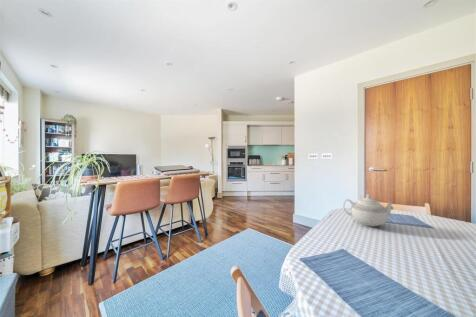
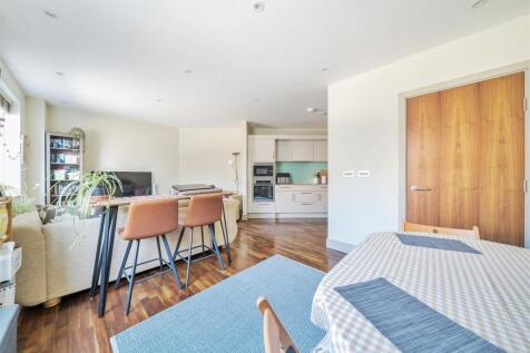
- teapot (367, 209)
